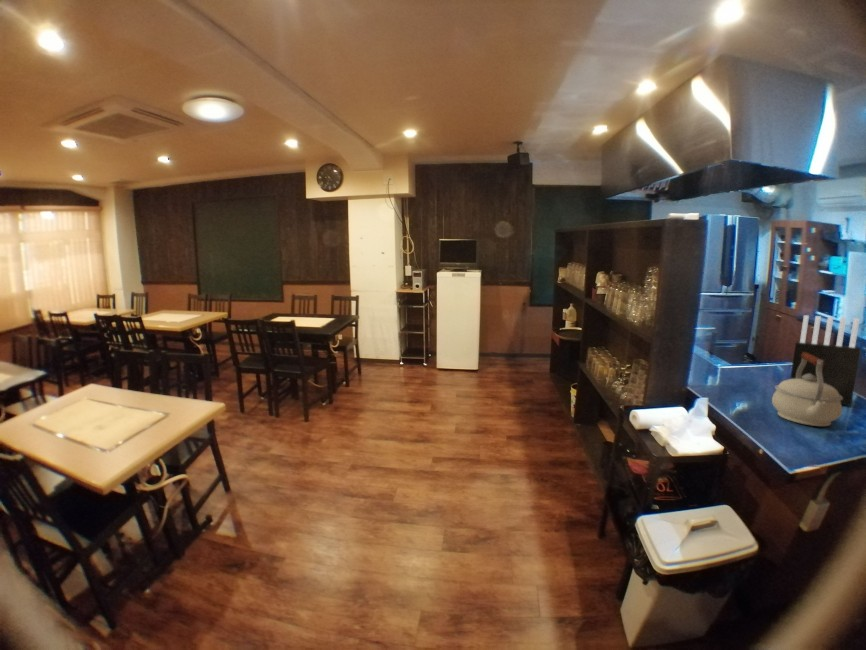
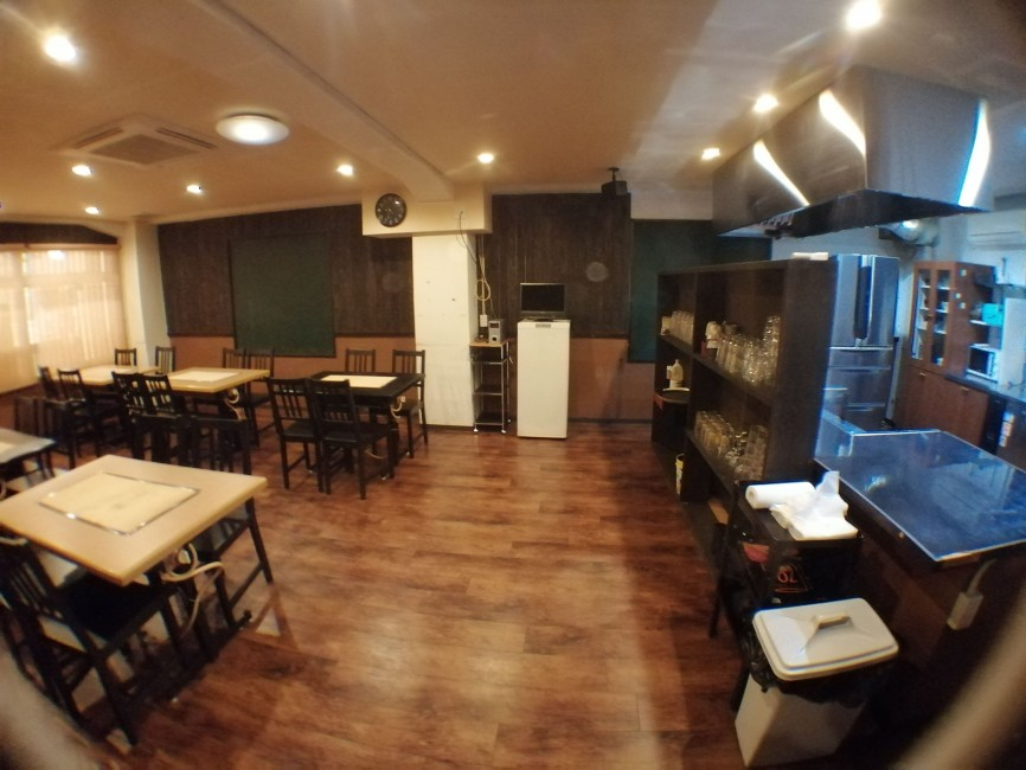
- kettle (809, 388)
- knife block (823, 357)
